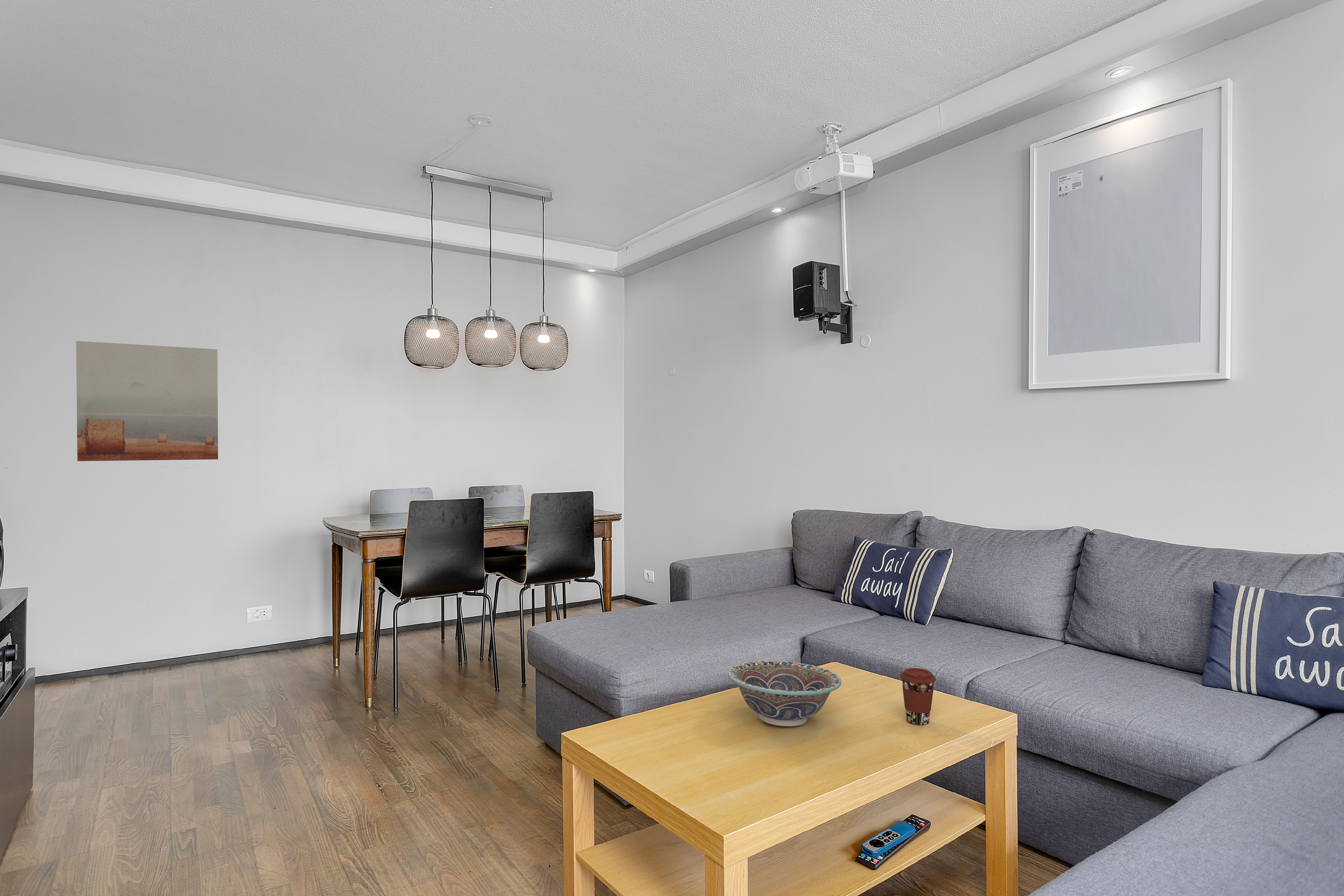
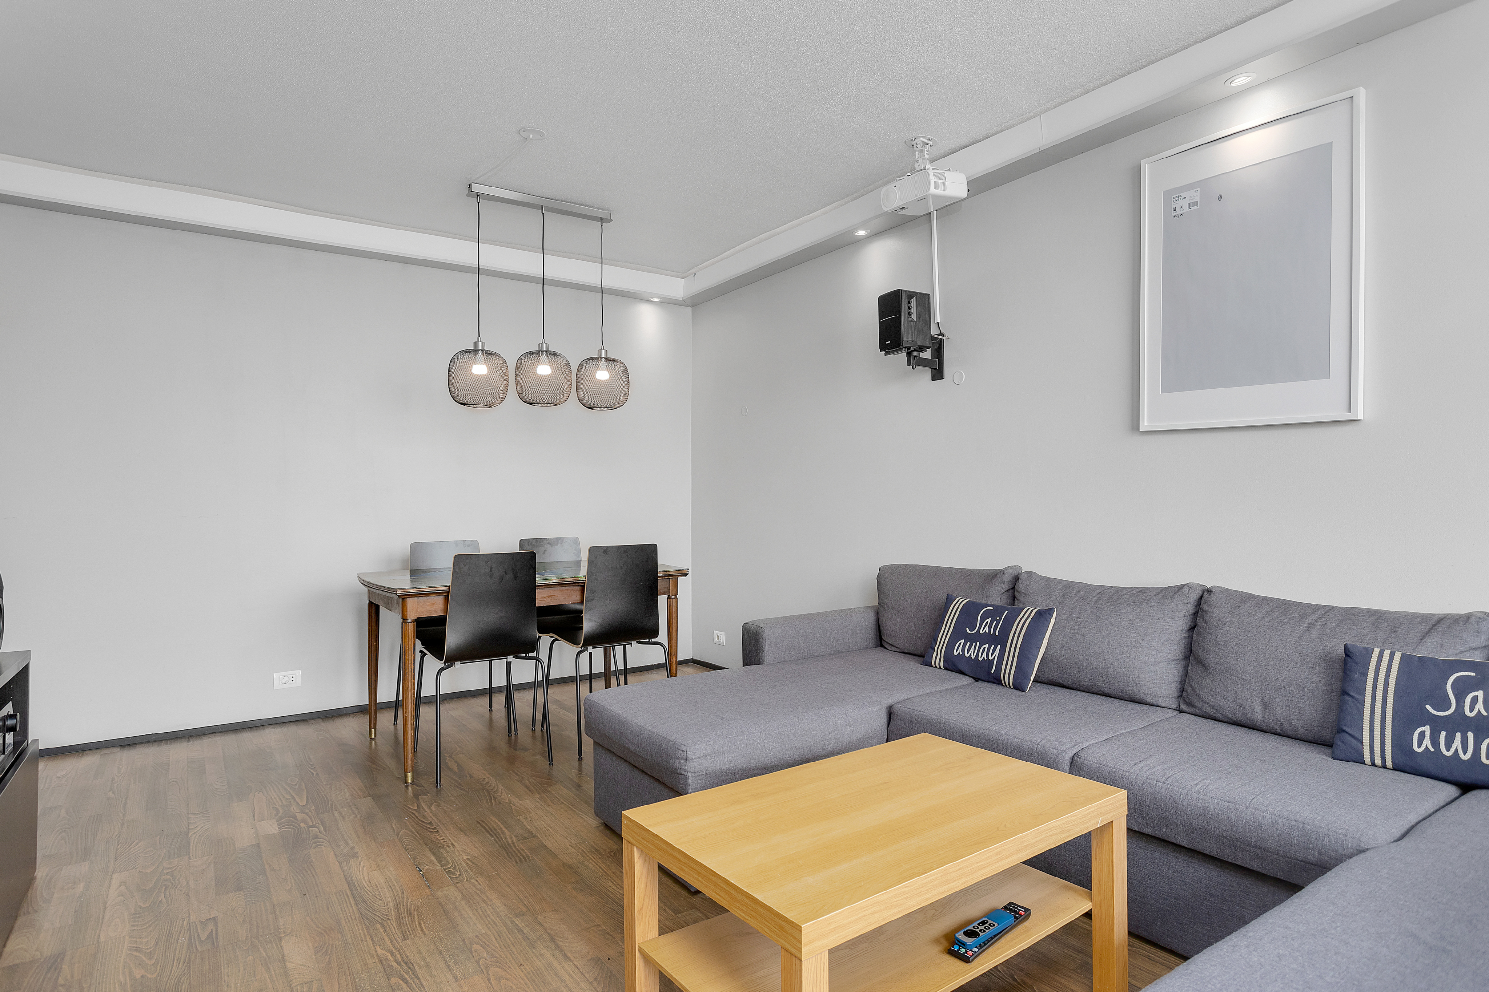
- wall art (150, 403)
- coffee cup (918, 696)
- decorative bowl (784, 696)
